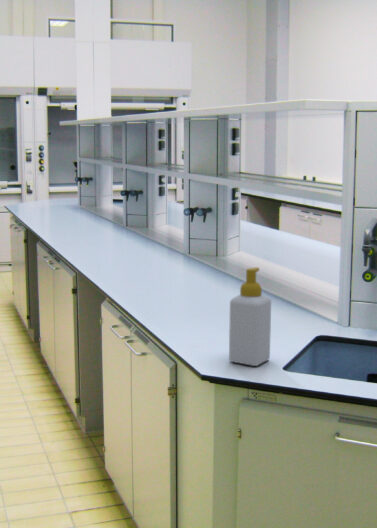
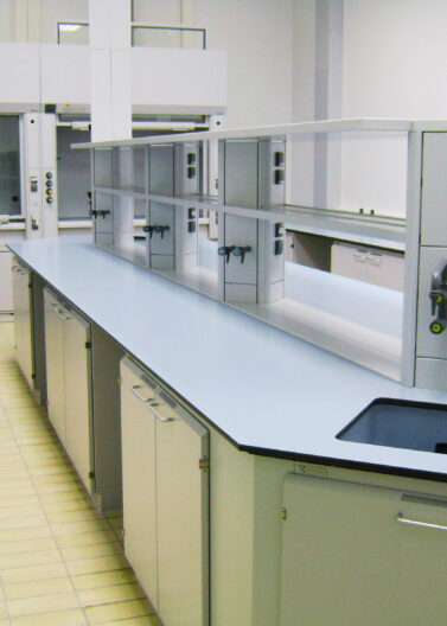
- soap bottle (250, 315)
